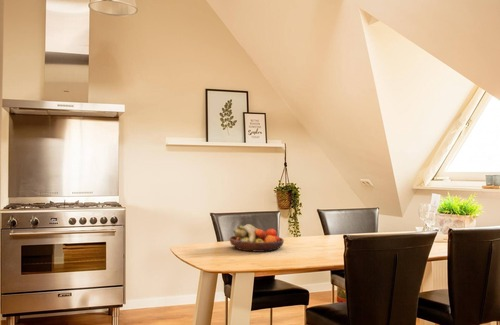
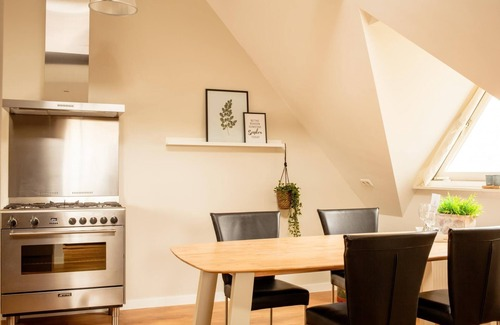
- fruit bowl (256, 236)
